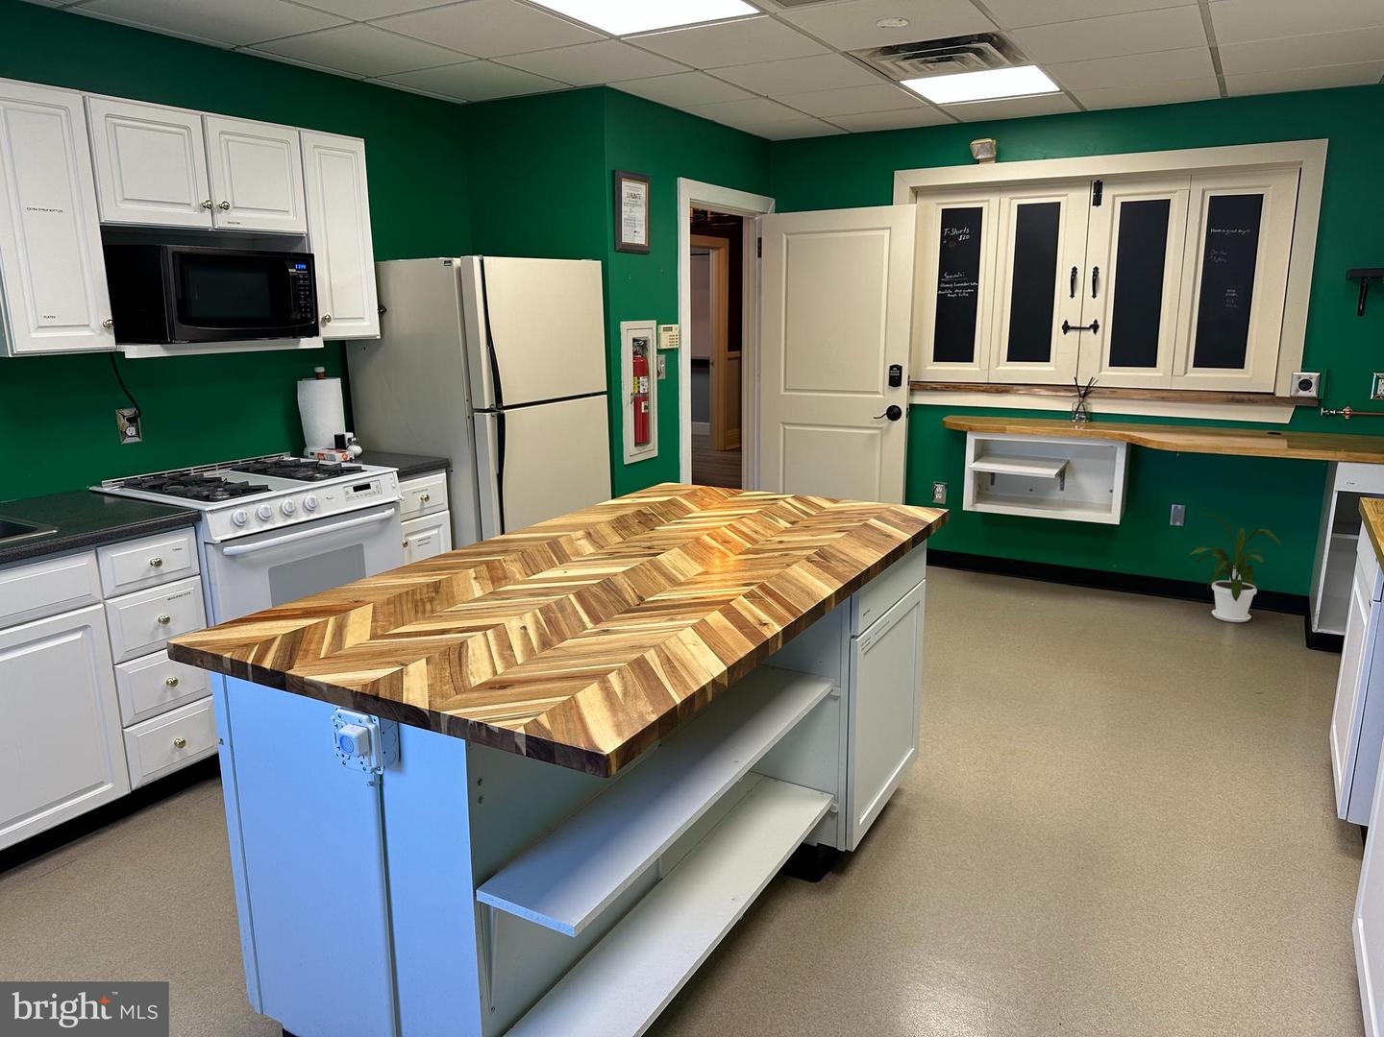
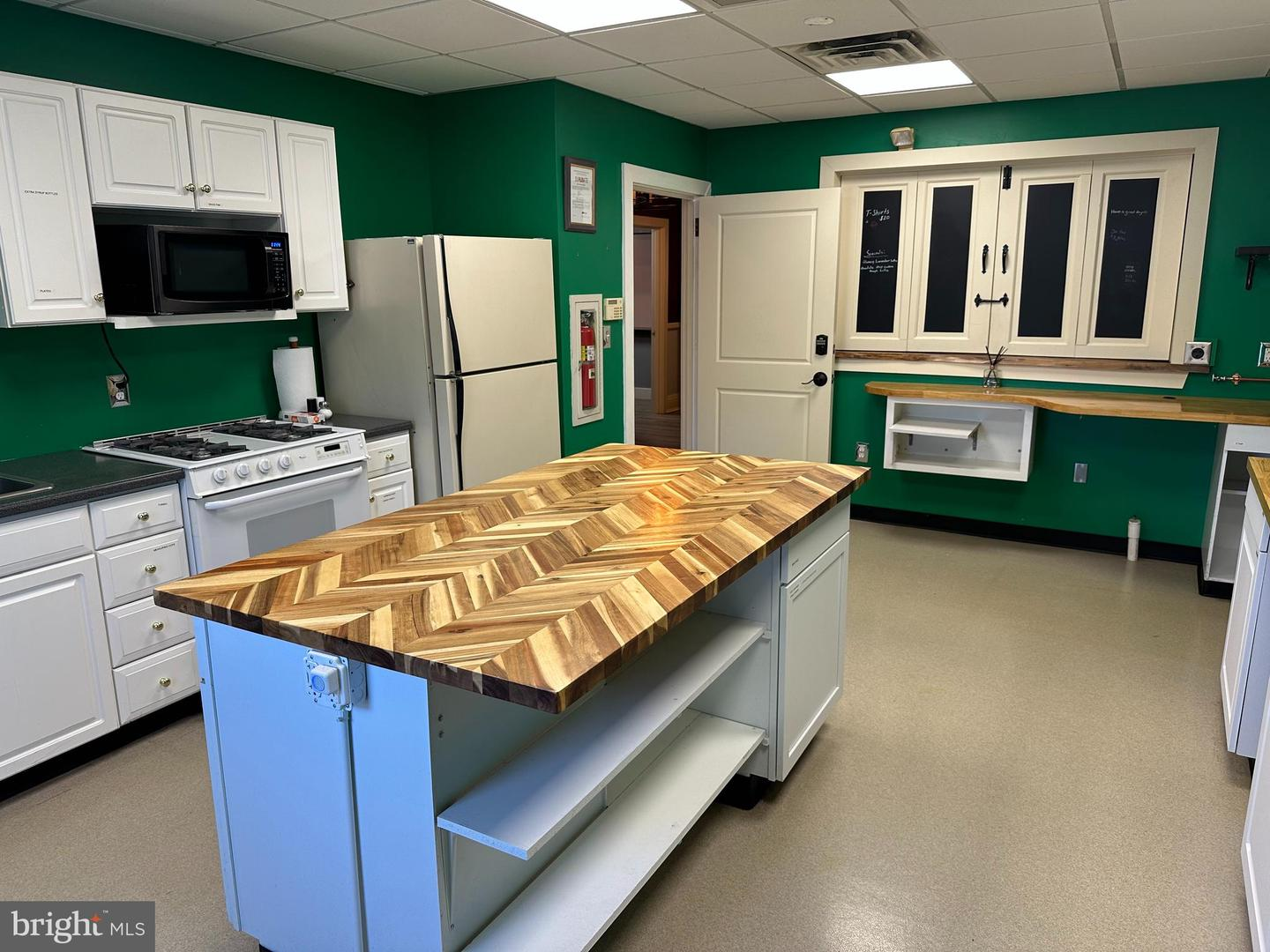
- house plant (1233, 568)
